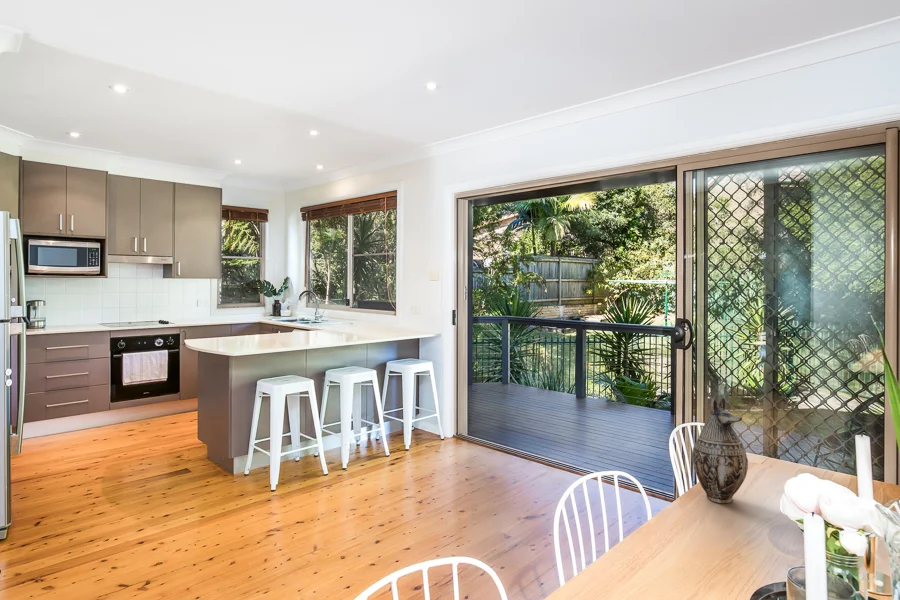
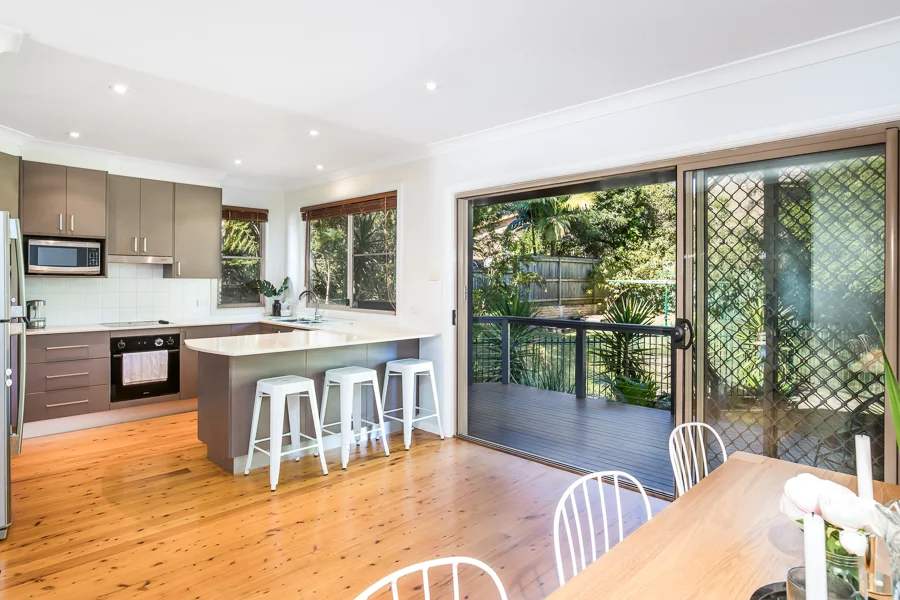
- decorative vase (719, 447)
